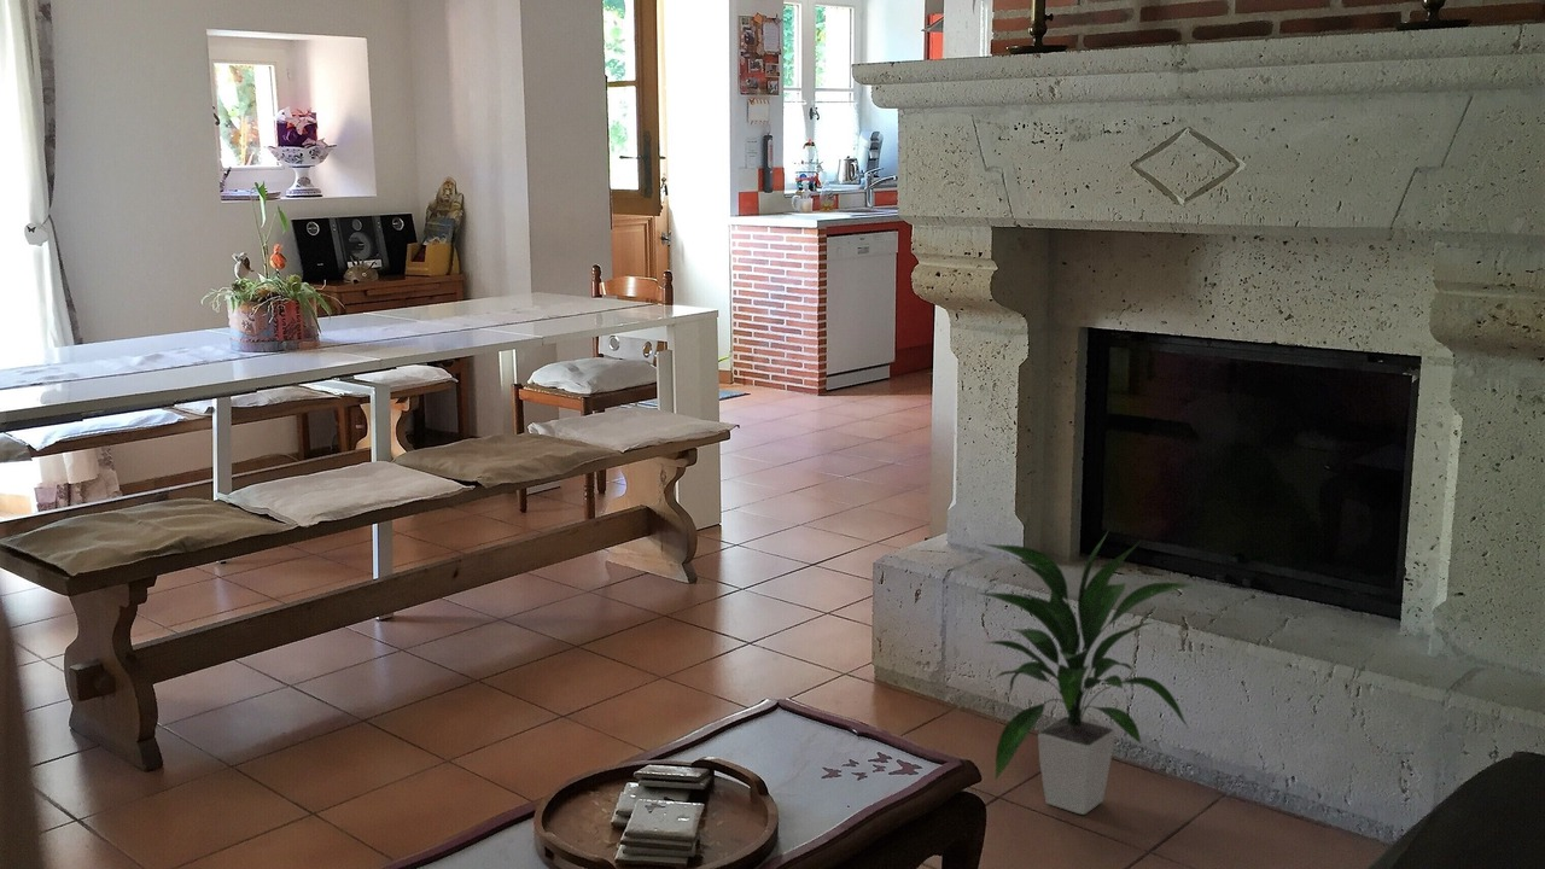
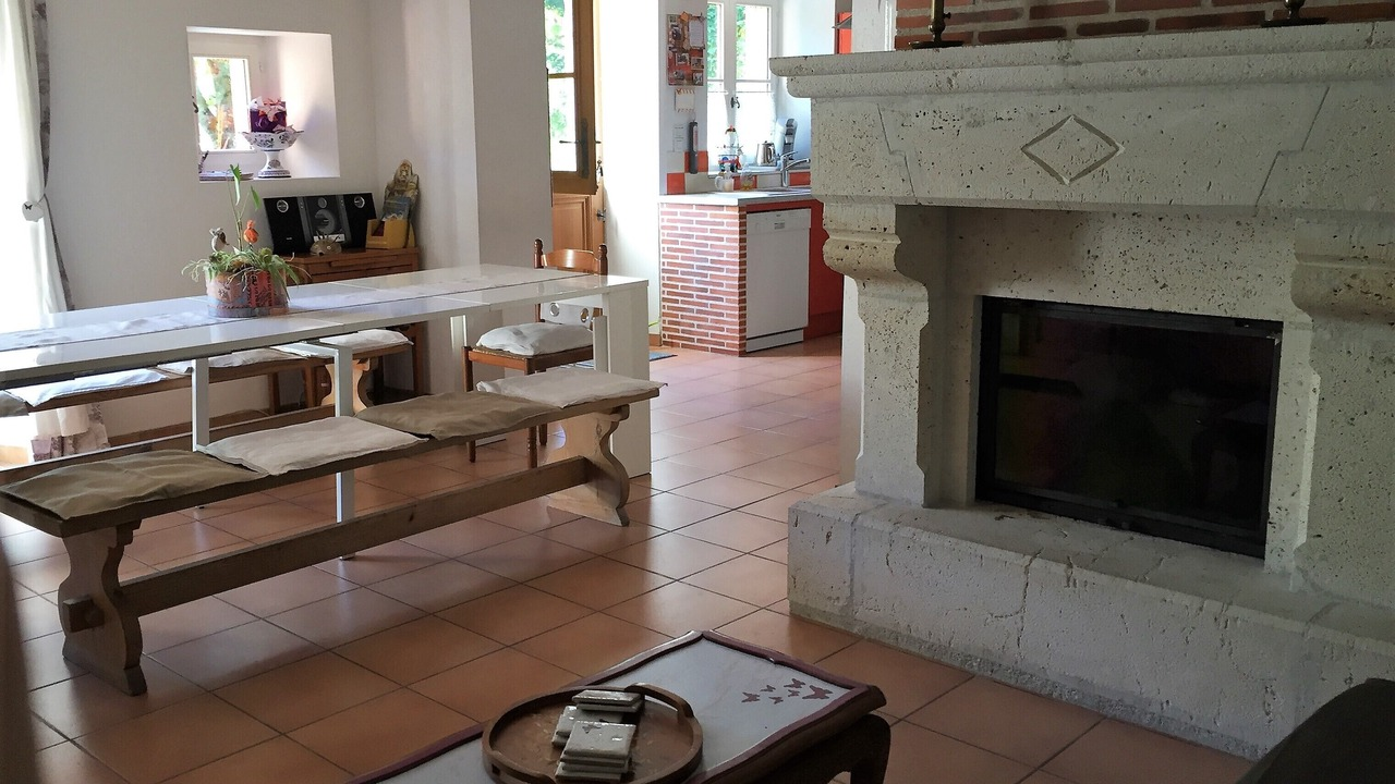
- indoor plant (1068, 667)
